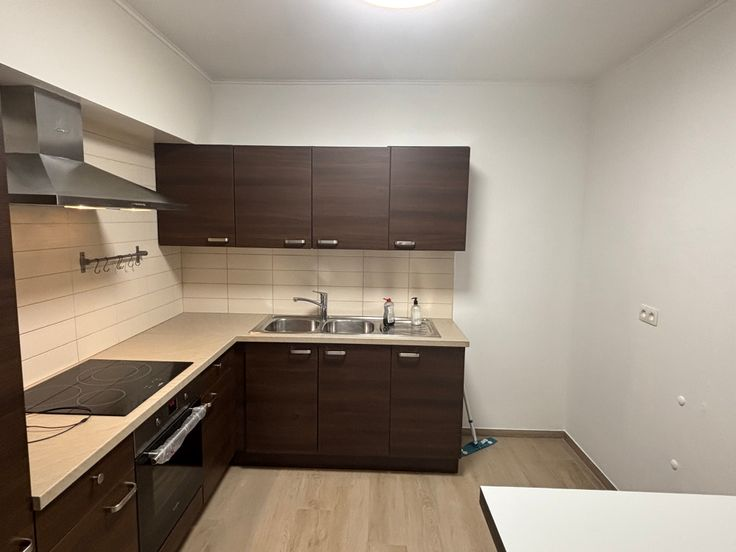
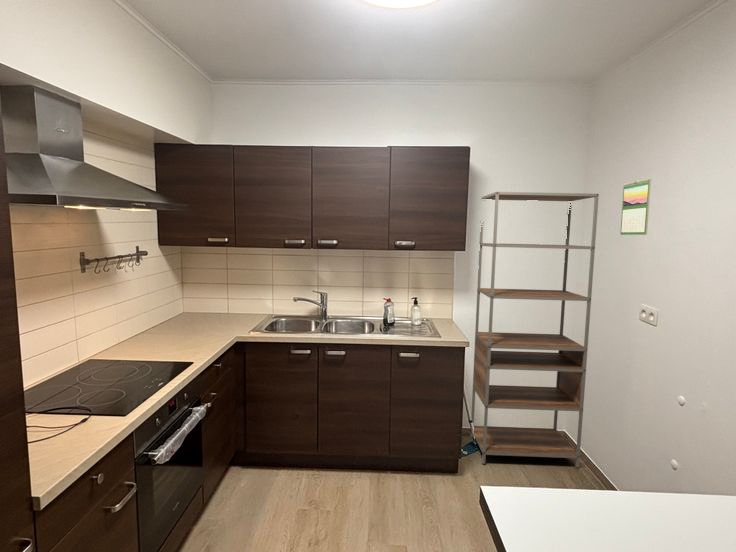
+ calendar (634, 207)
+ shelving unit (528, 333)
